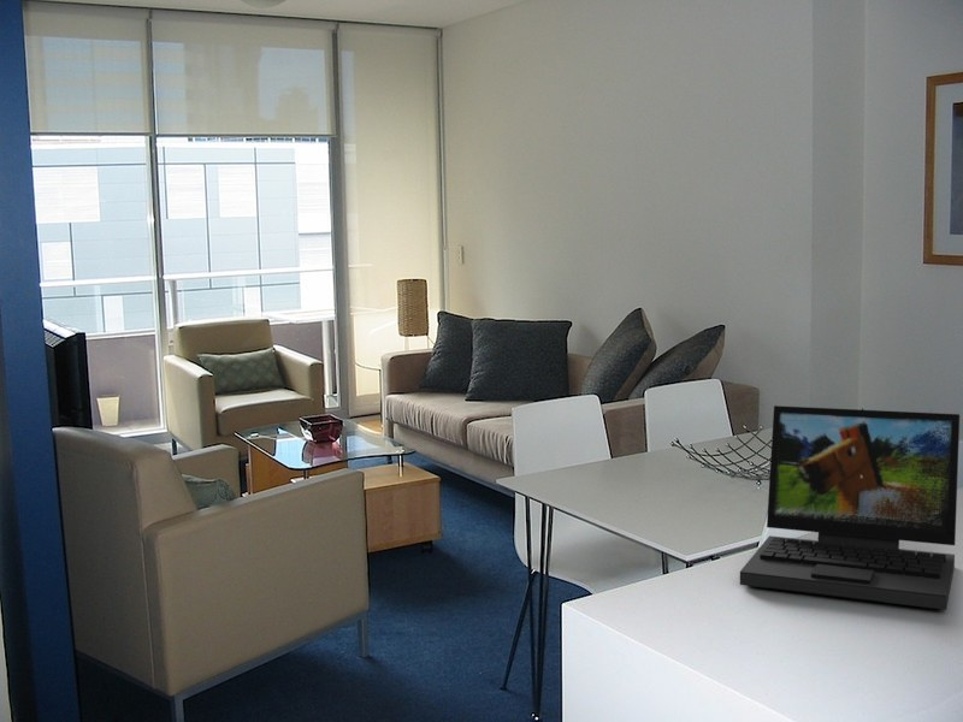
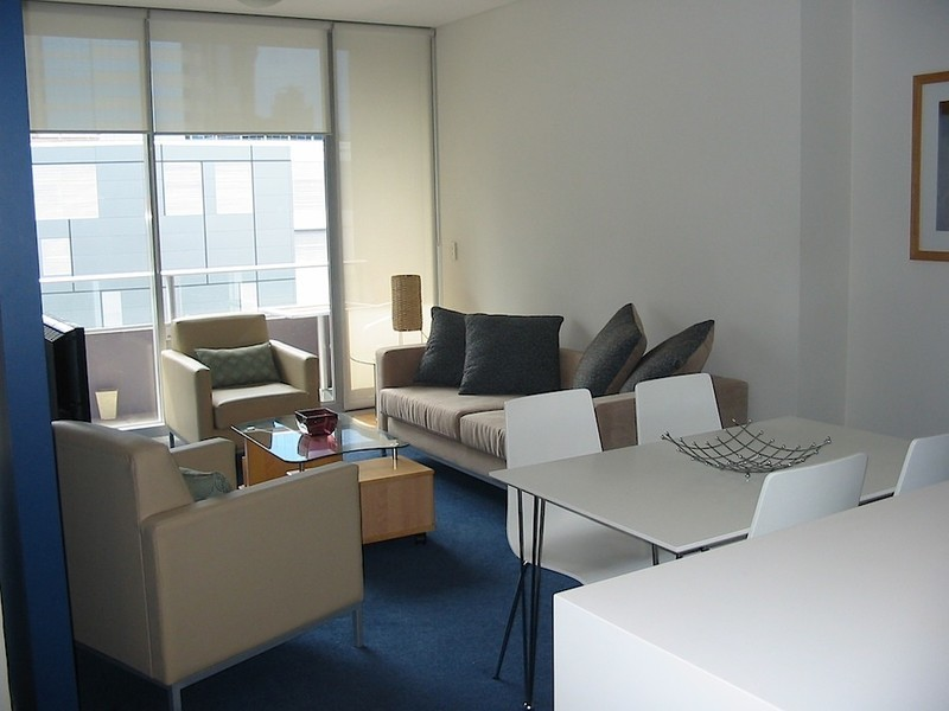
- laptop (852, 495)
